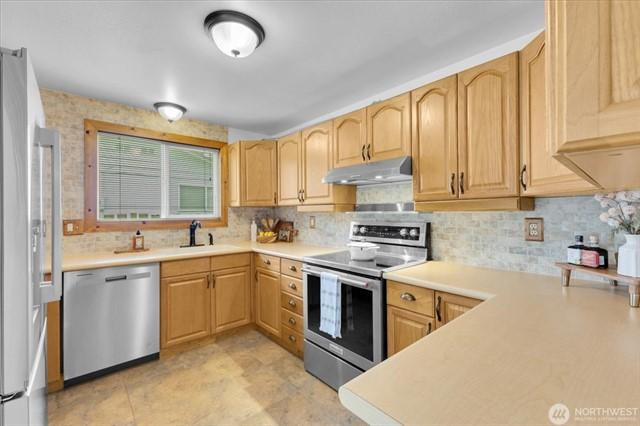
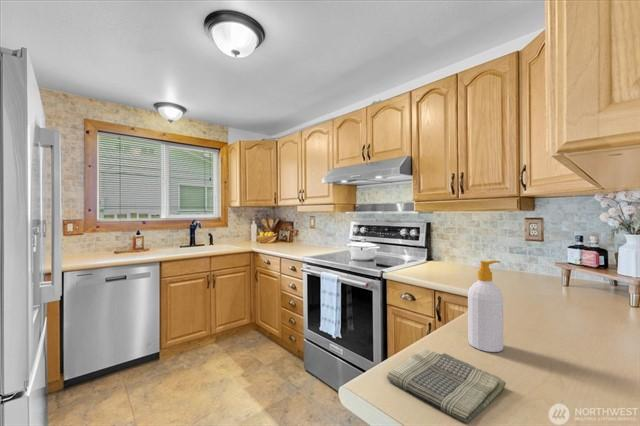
+ soap bottle (486, 303)
+ dish towel (445, 377)
